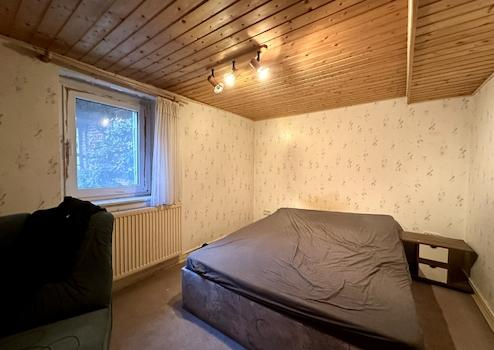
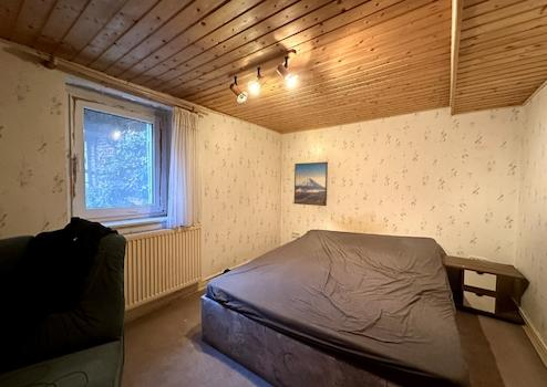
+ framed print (310, 184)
